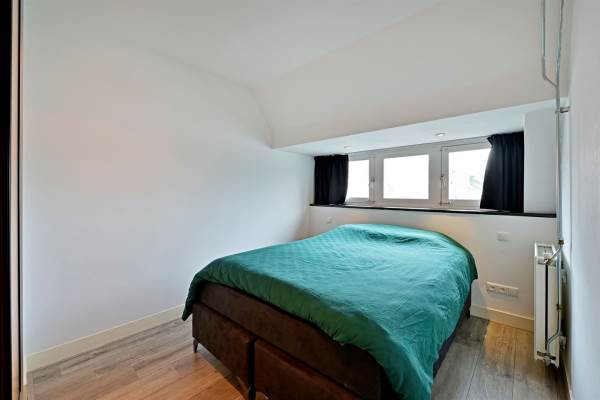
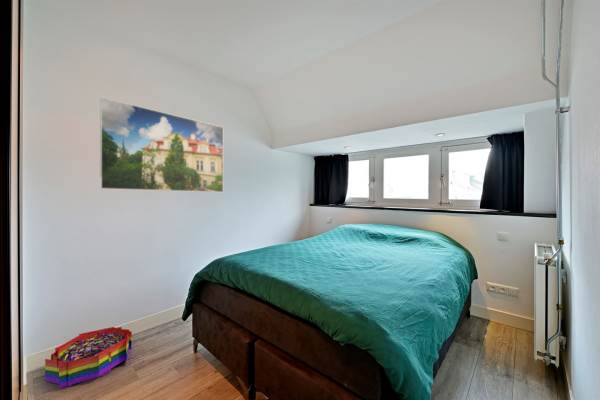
+ storage bin (92, 352)
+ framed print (171, 152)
